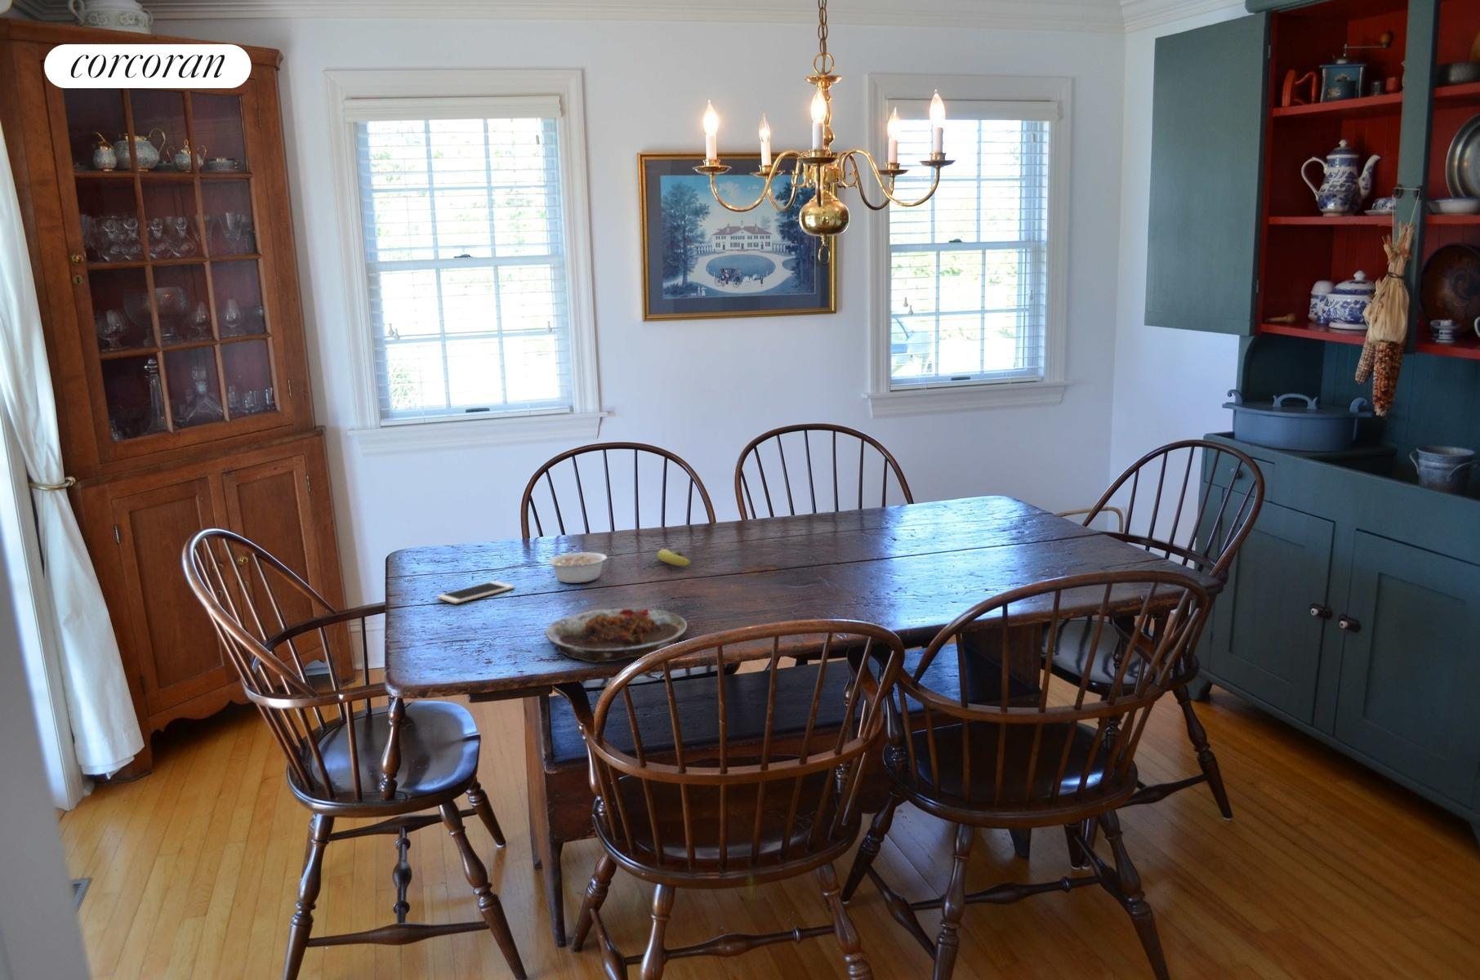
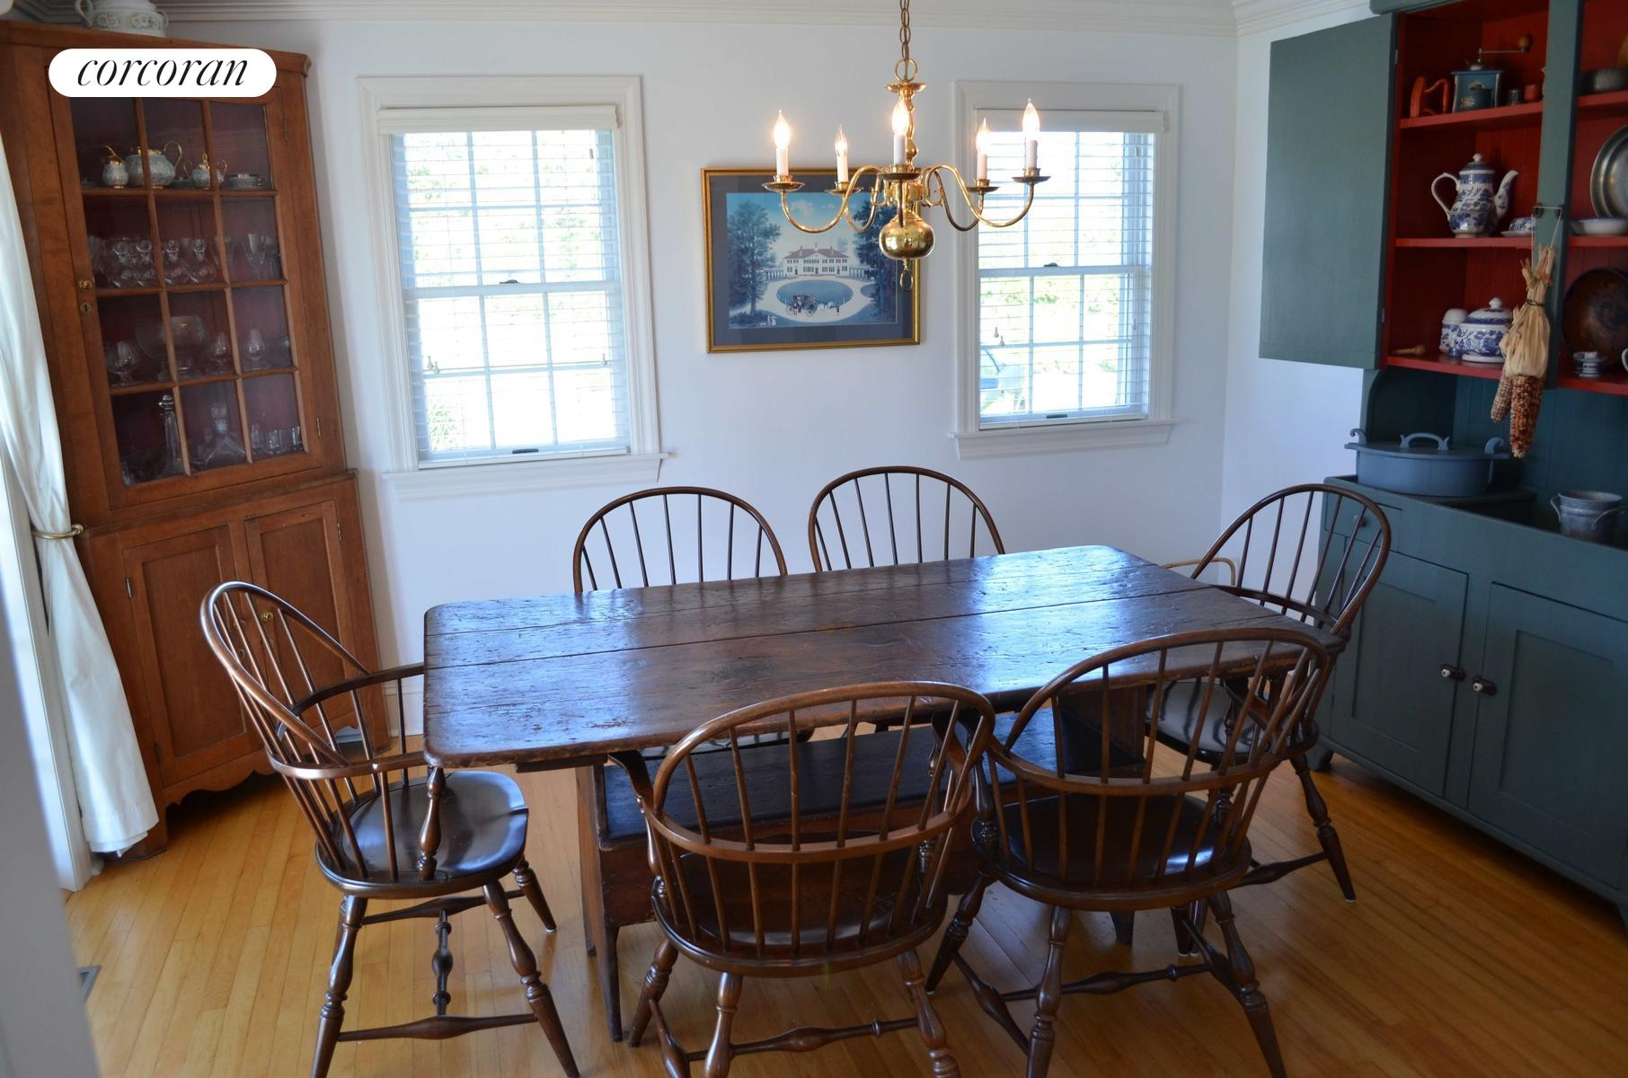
- cell phone (476, 592)
- plate (616, 628)
- fruit (673, 556)
- legume (580, 565)
